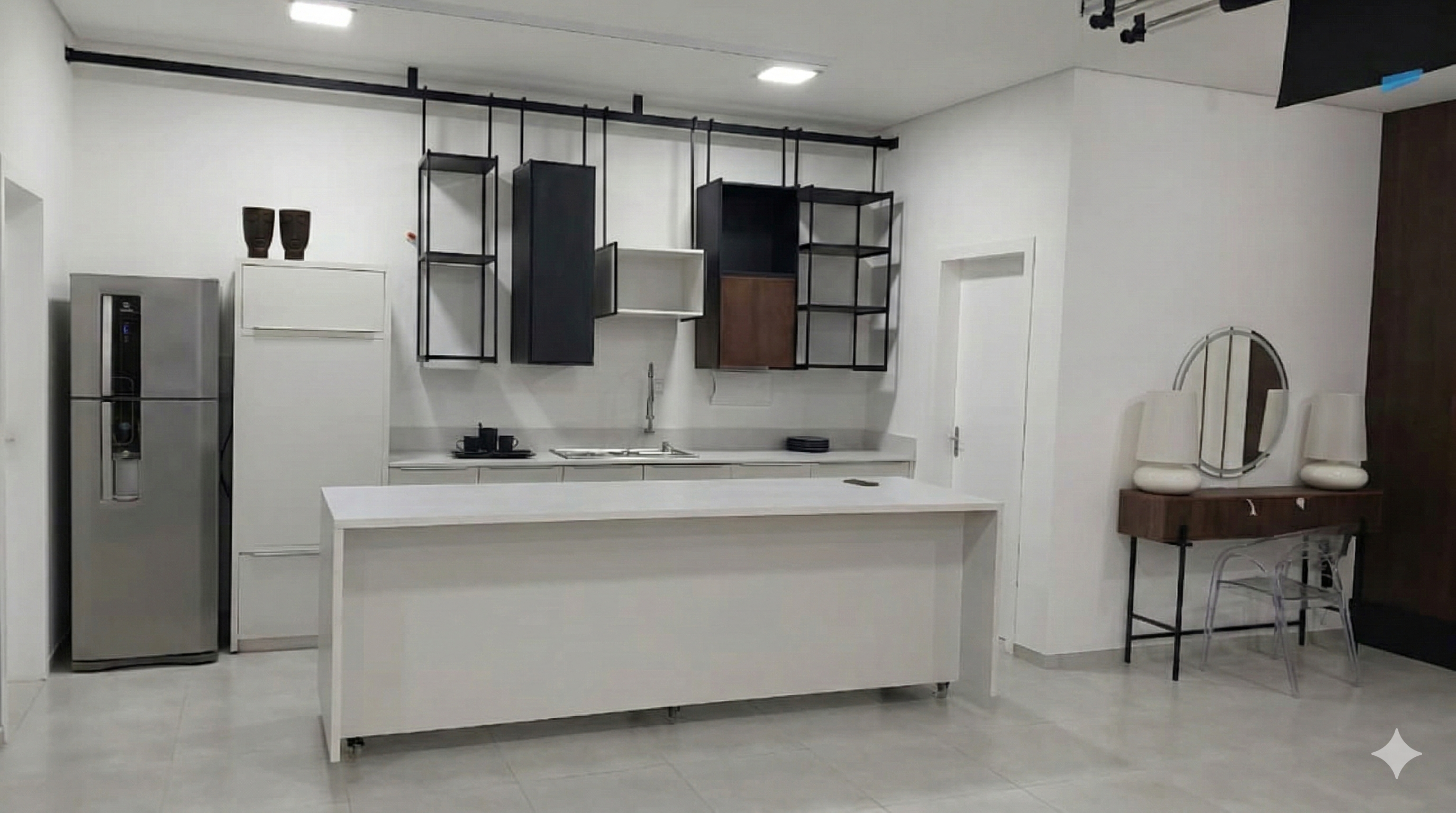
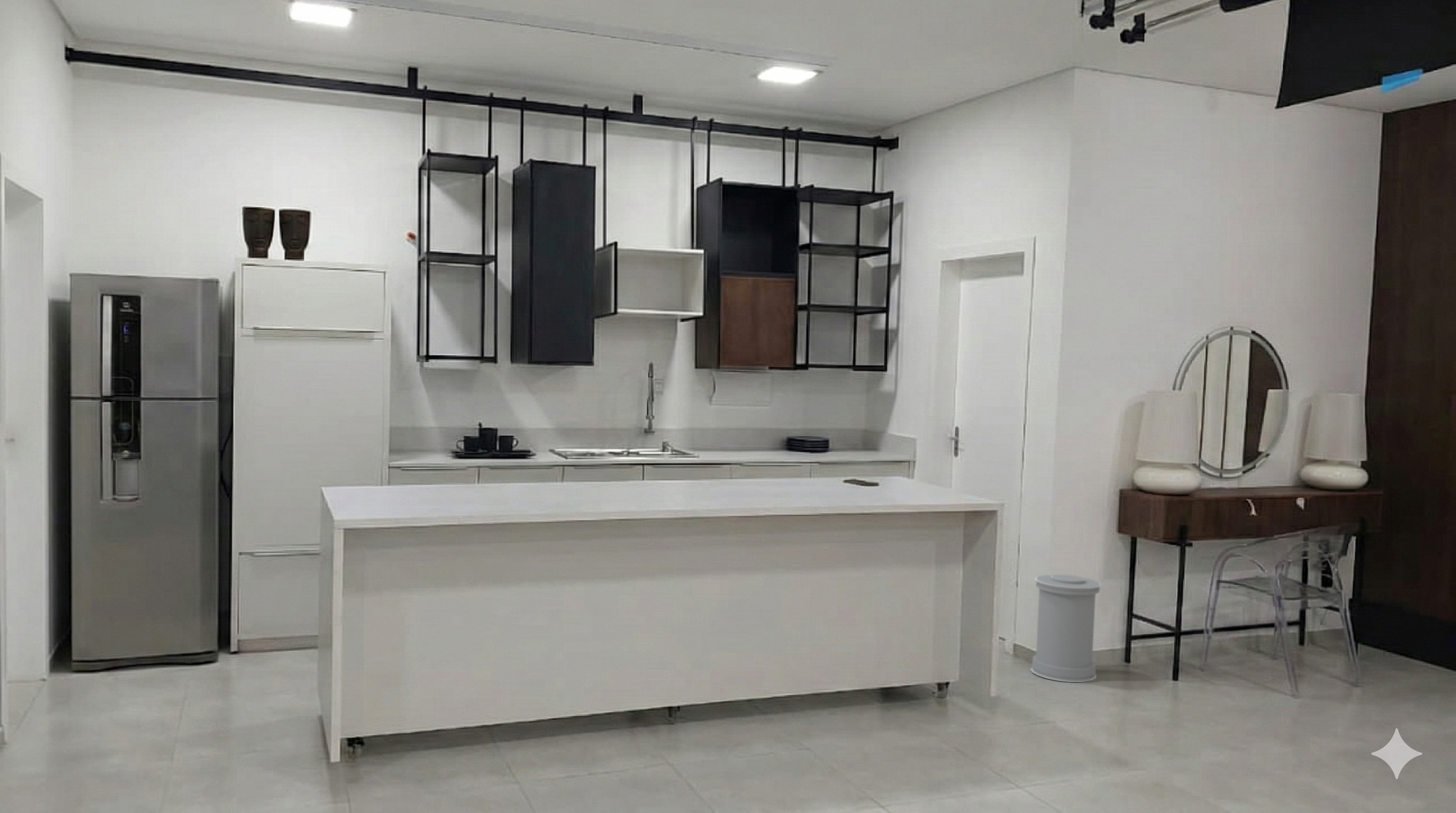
+ trash can (1066, 626)
